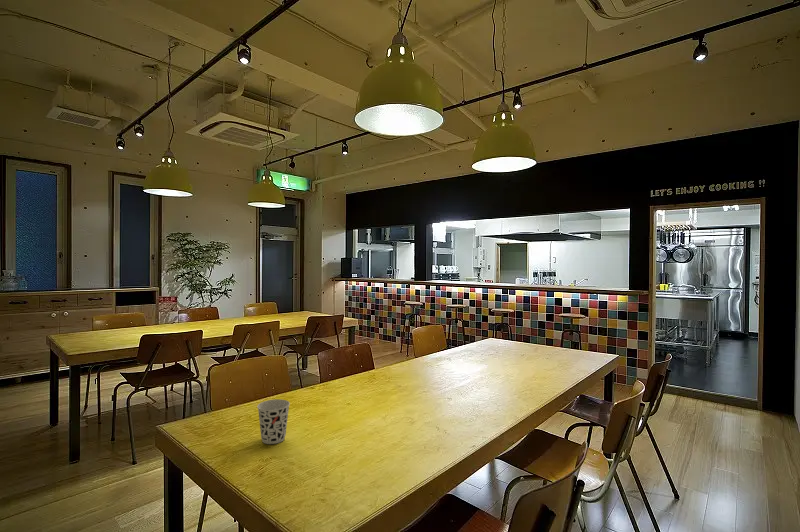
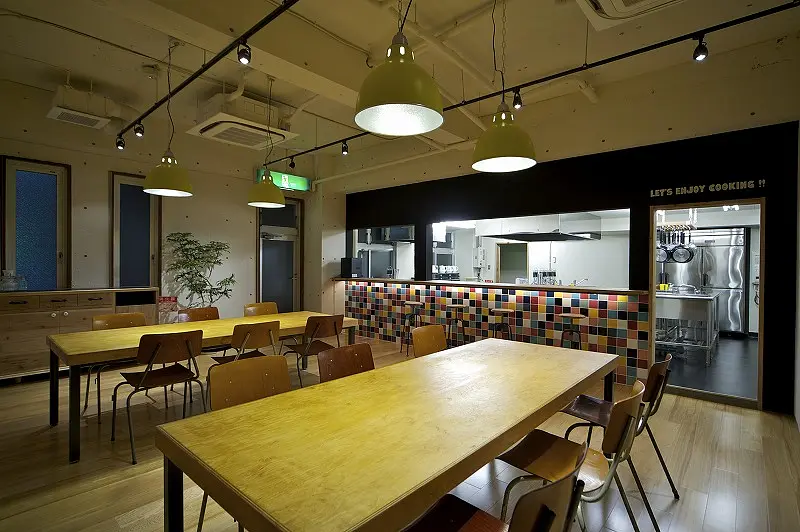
- cup (273, 421)
